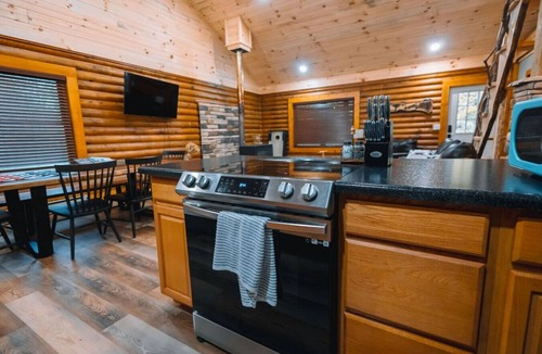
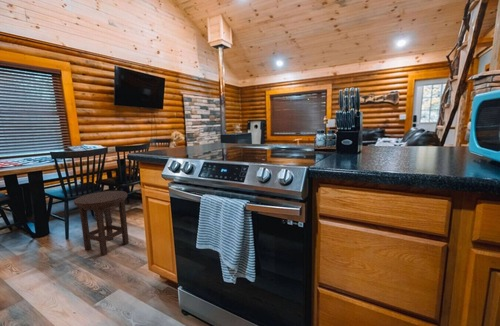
+ stool (105, 221)
